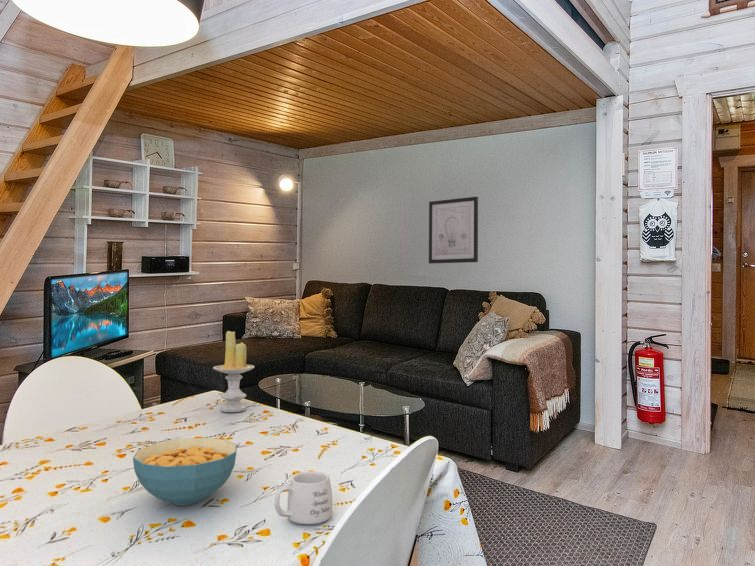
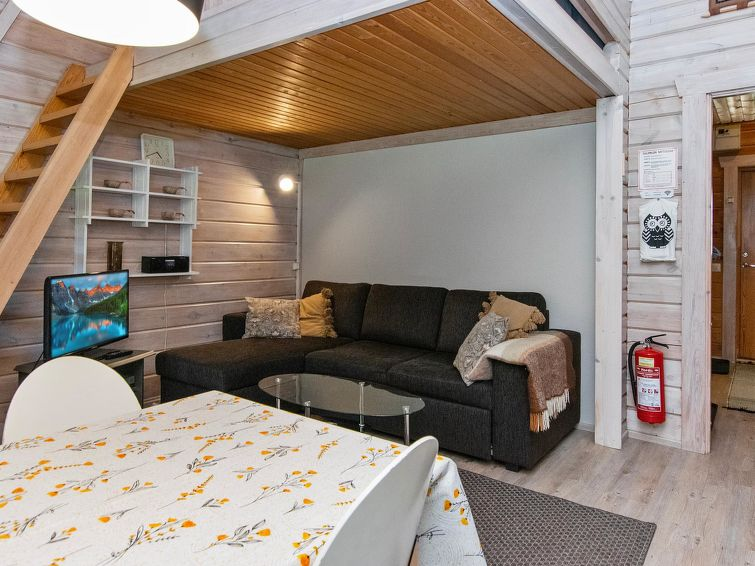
- cereal bowl (186, 475)
- wall art (452, 231)
- mug (302, 498)
- candle (233, 369)
